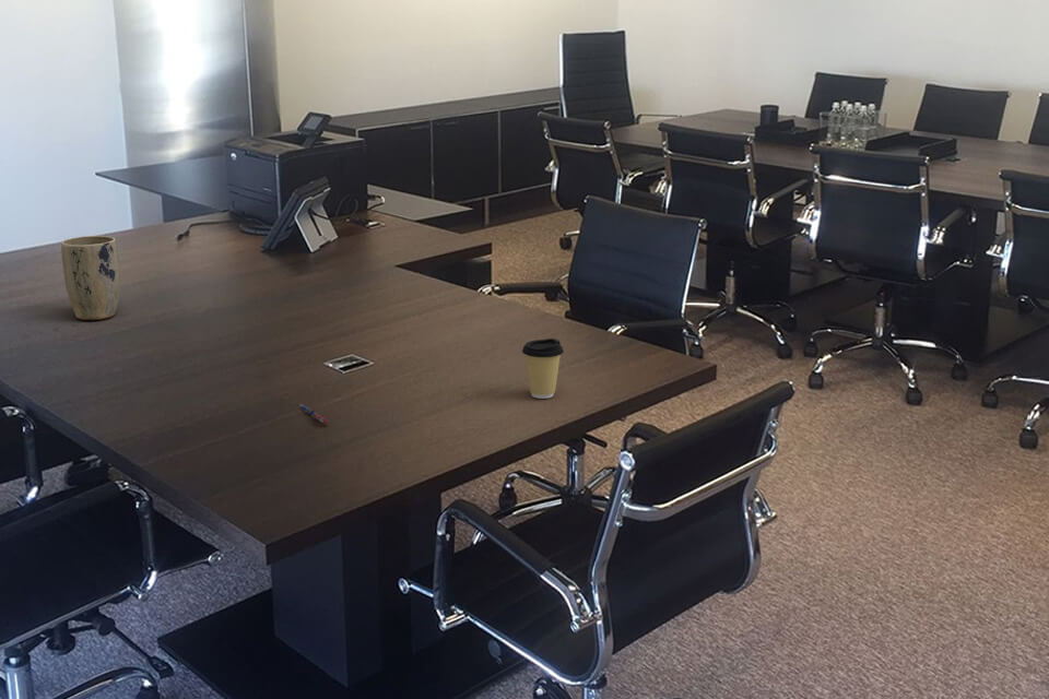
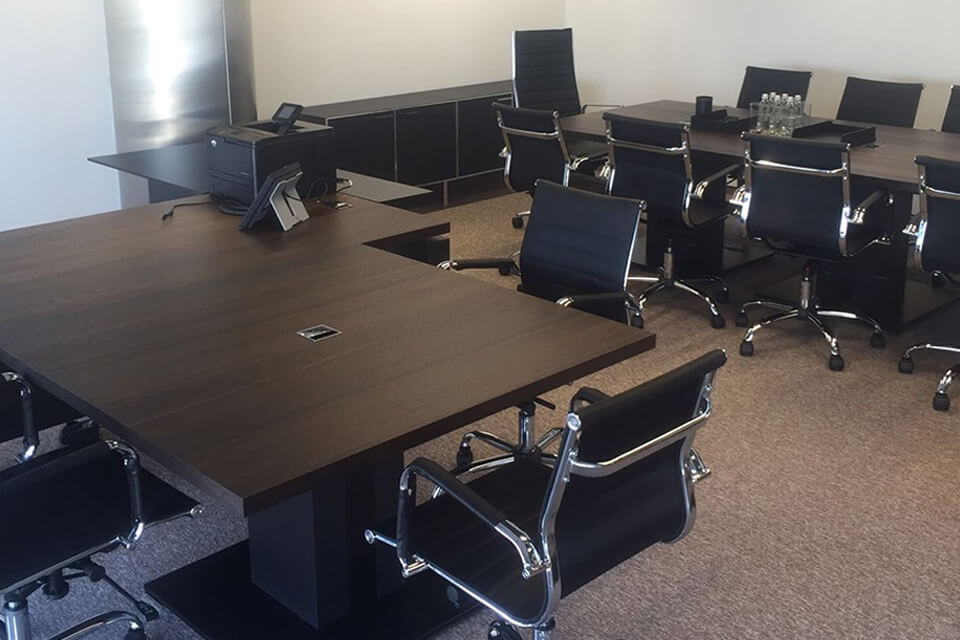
- plant pot (92, 277)
- pen (313, 412)
- coffee cup (542, 368)
